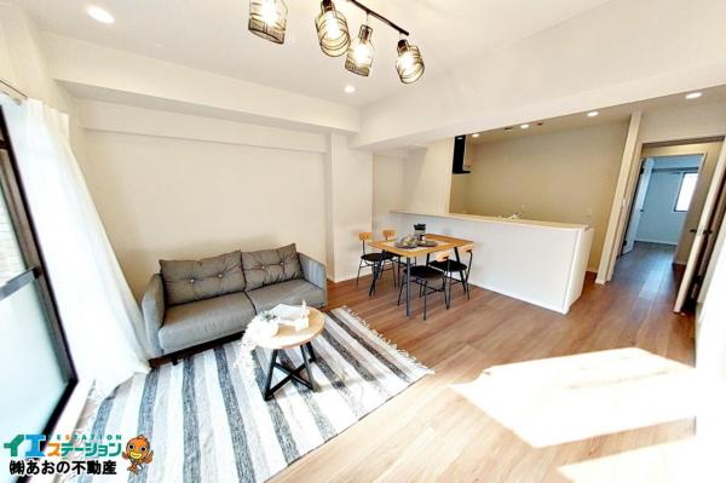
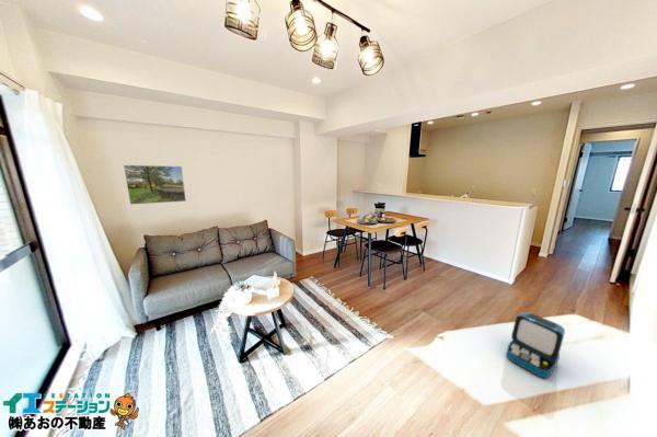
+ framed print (157, 184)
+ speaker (535, 341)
